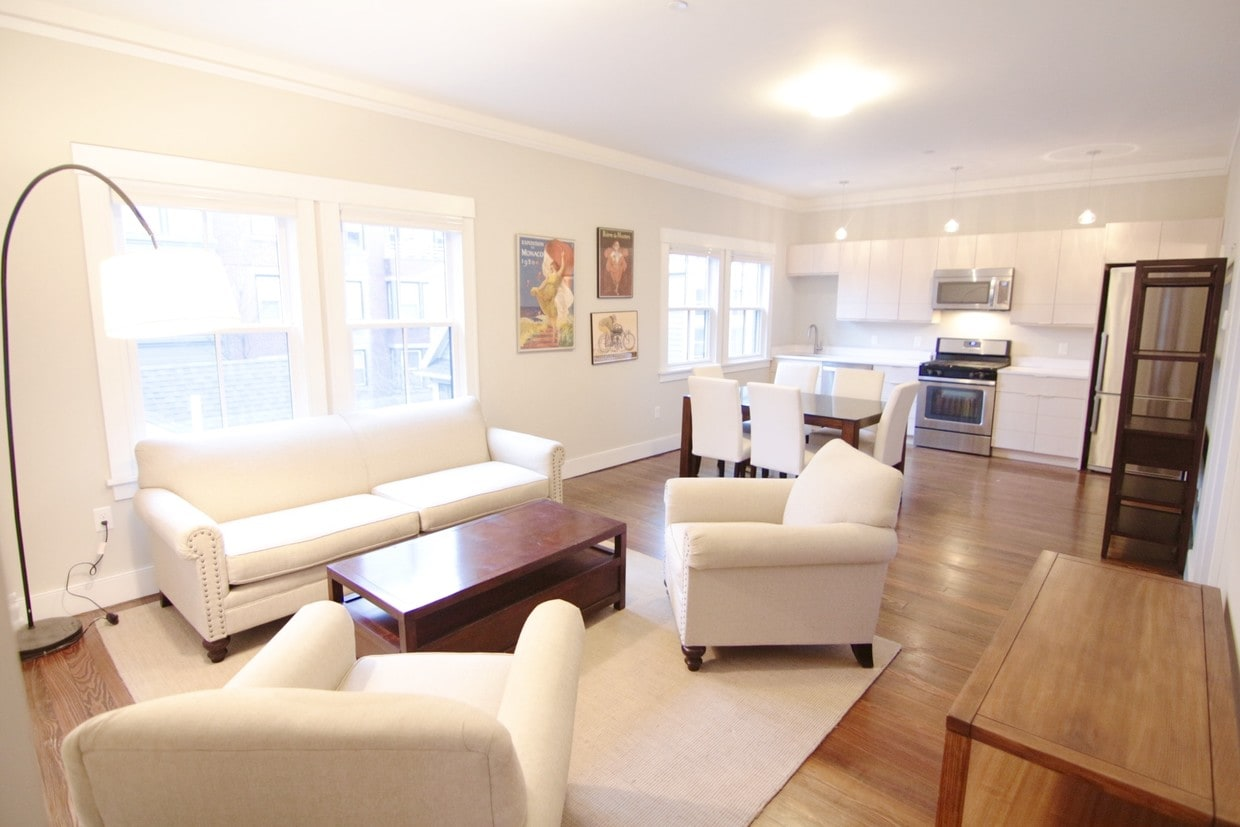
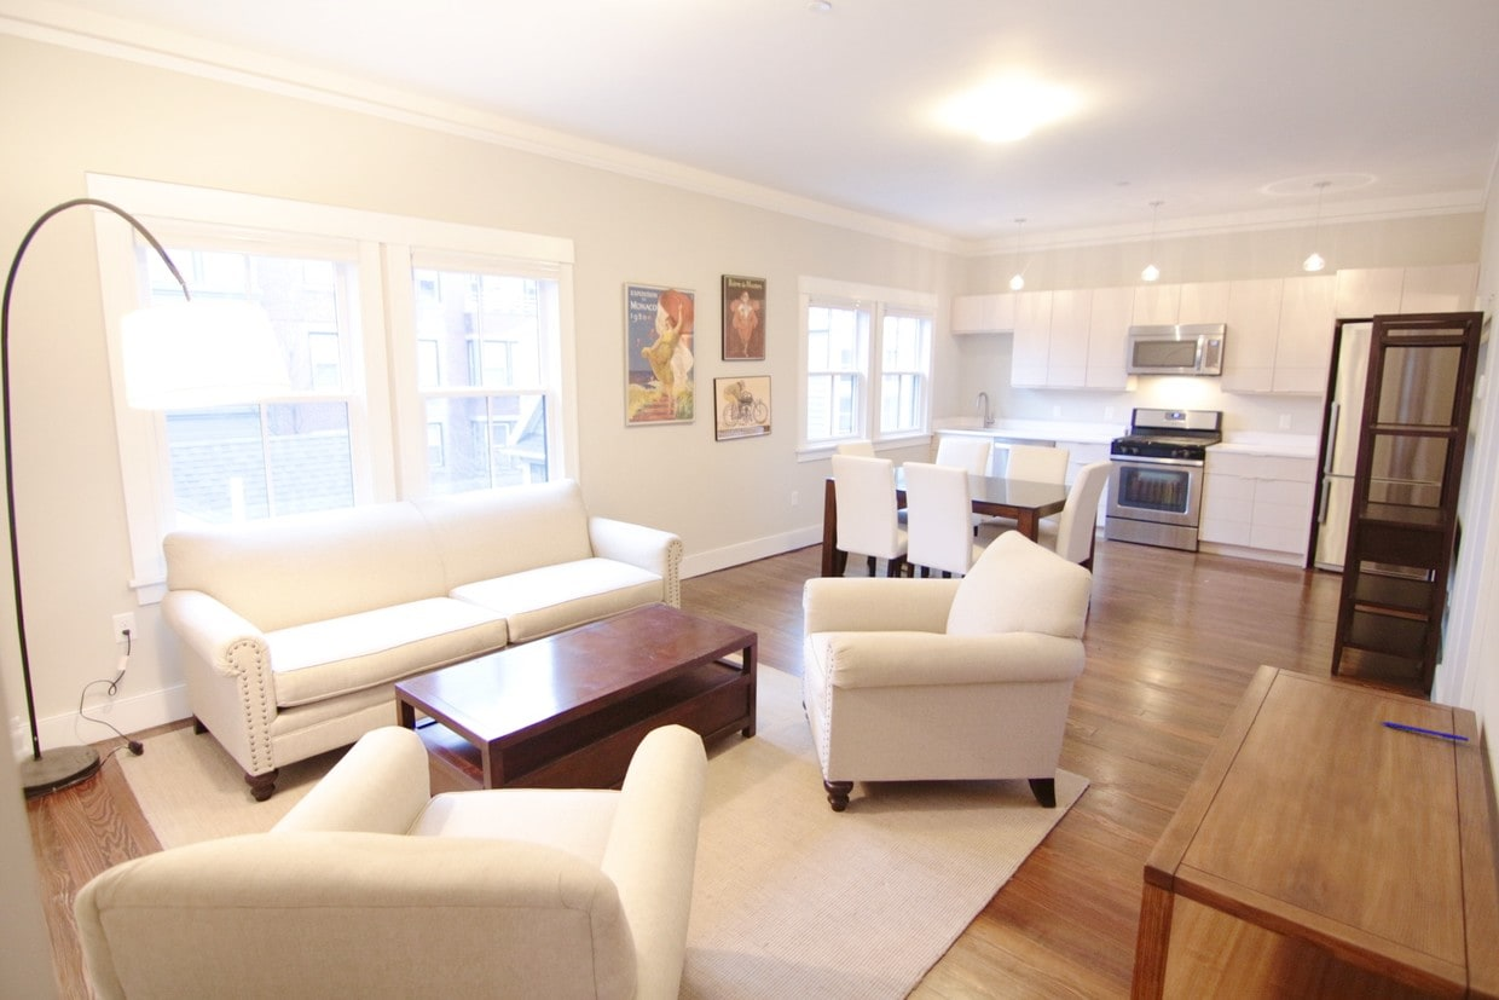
+ pen (1422, 730)
